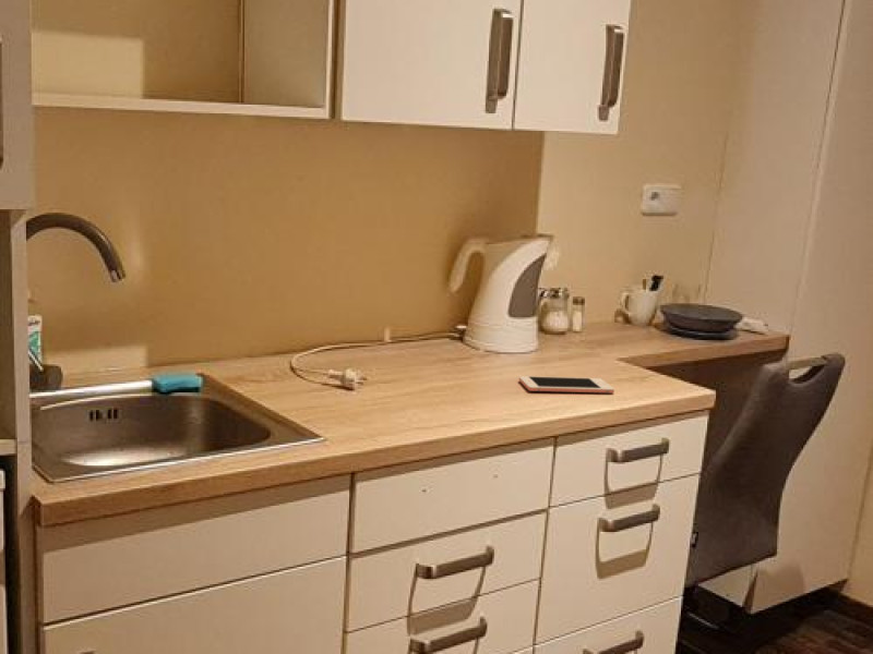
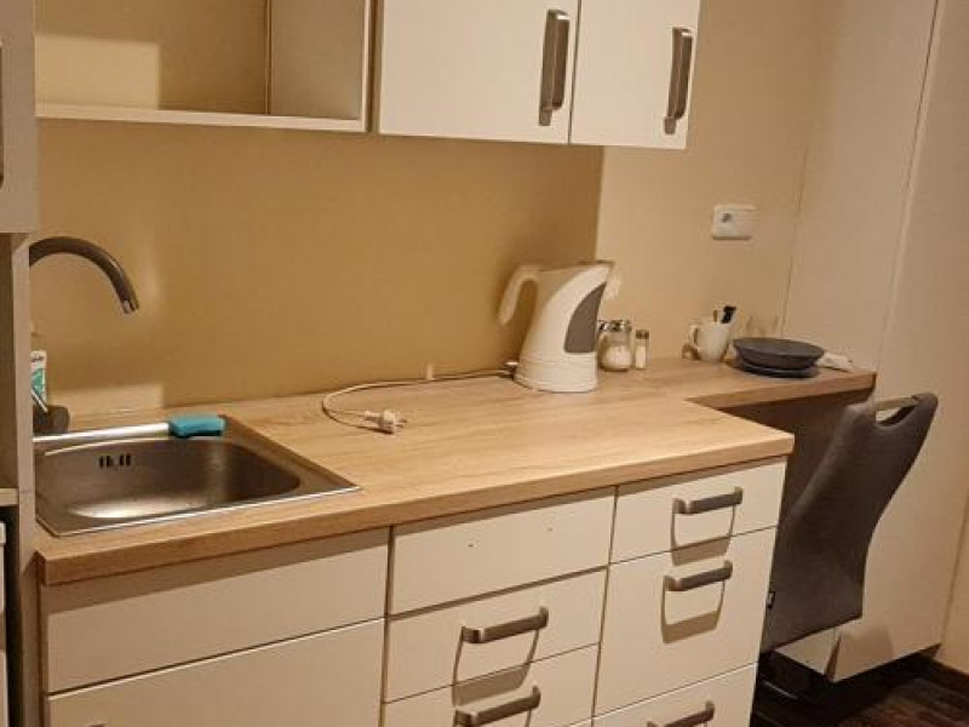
- cell phone (565, 384)
